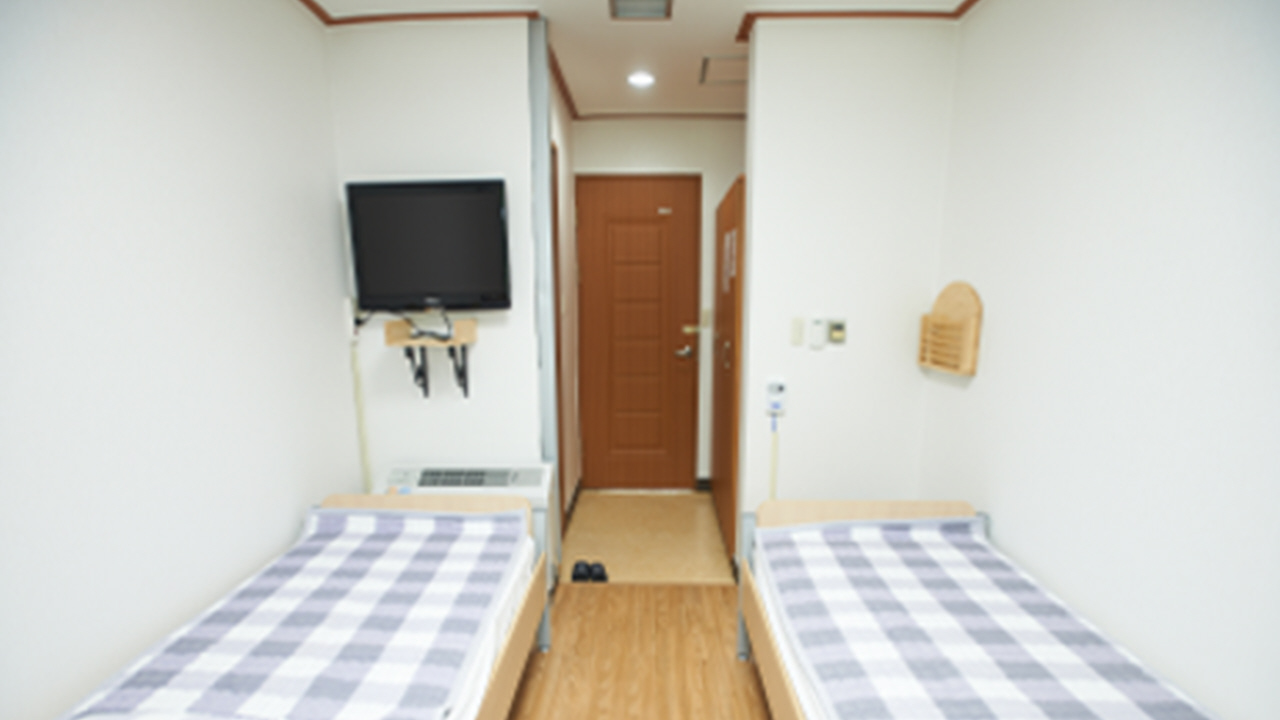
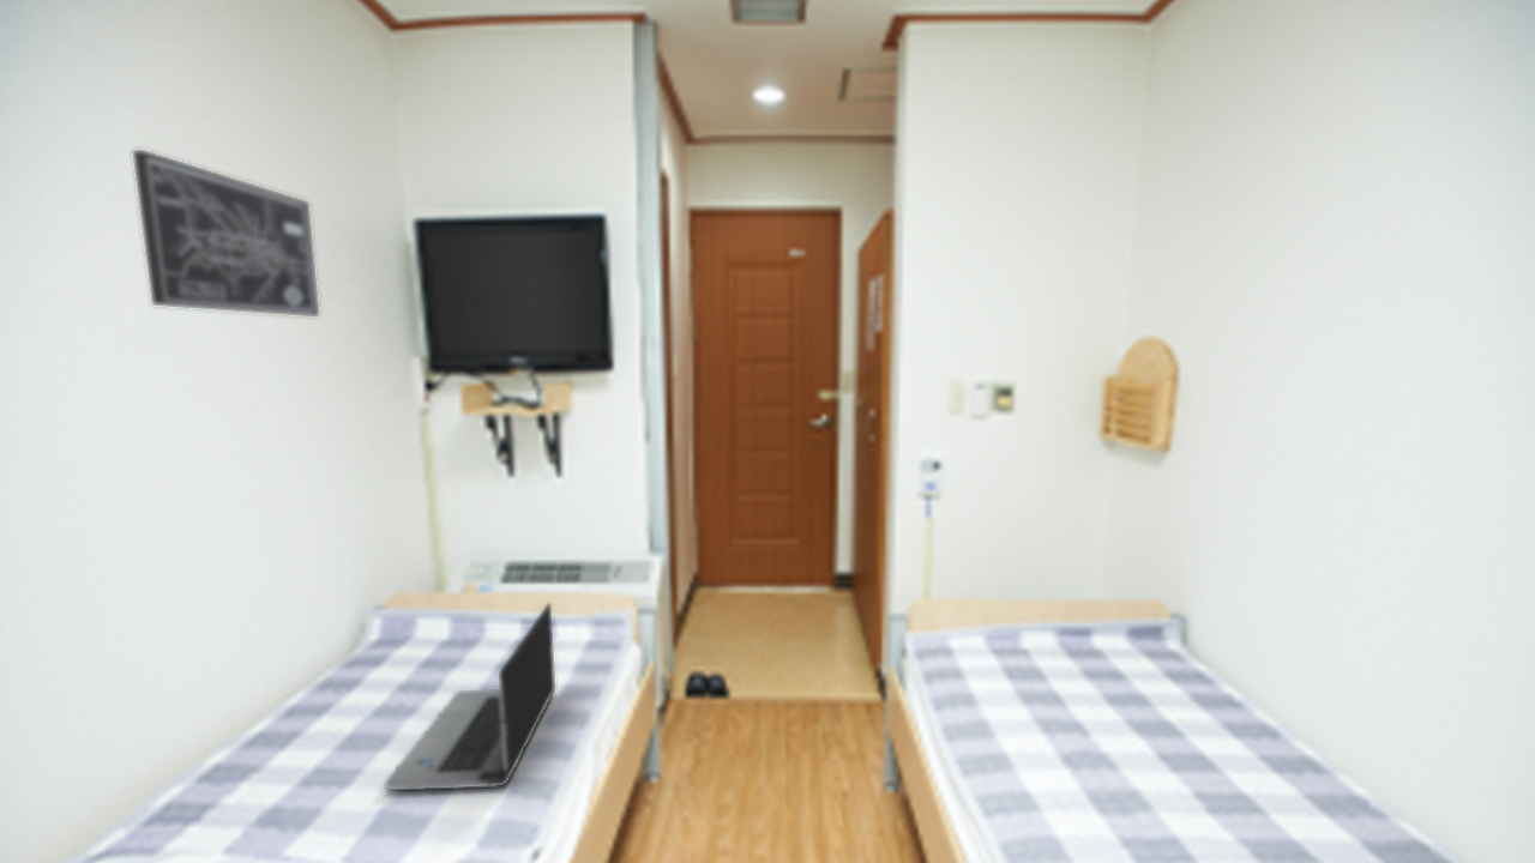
+ laptop computer (476, 690)
+ wall art (240, 246)
